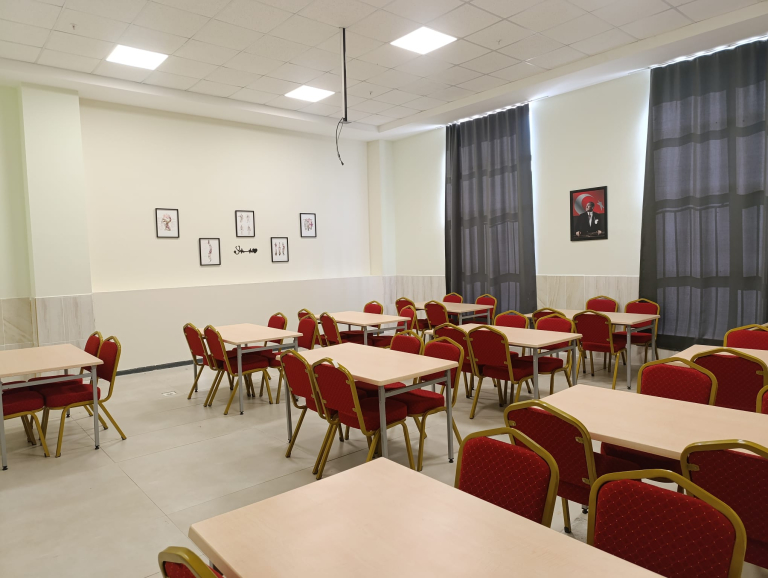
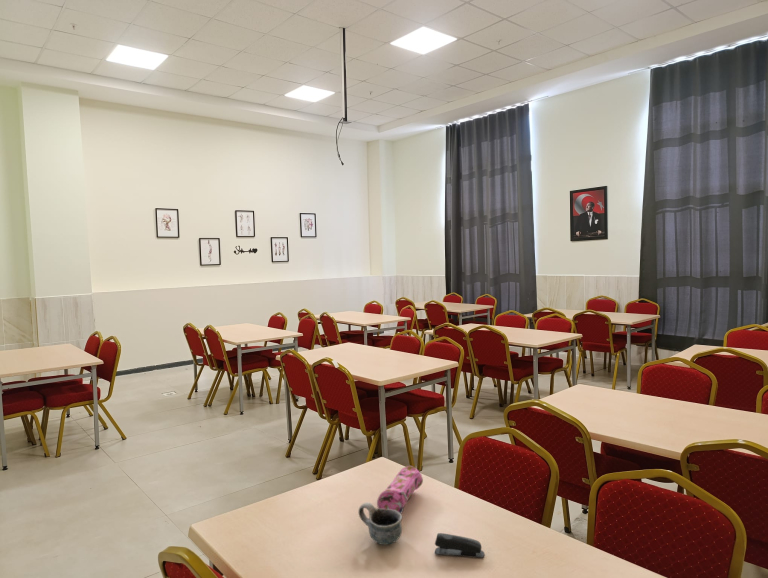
+ stapler (459, 544)
+ mug (379, 523)
+ pencil case (401, 490)
